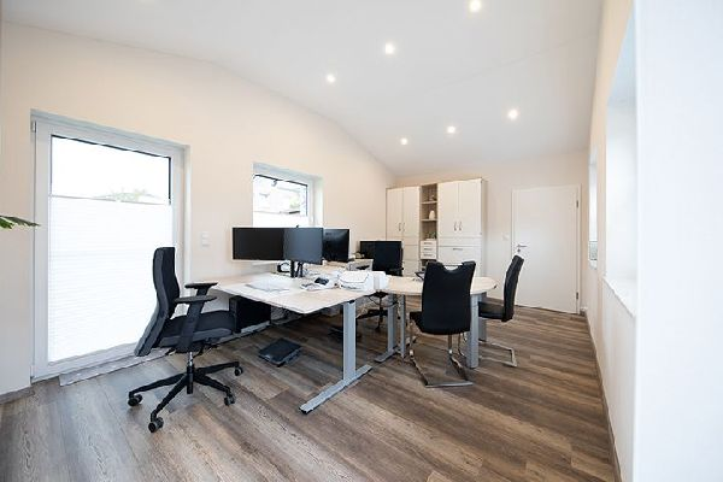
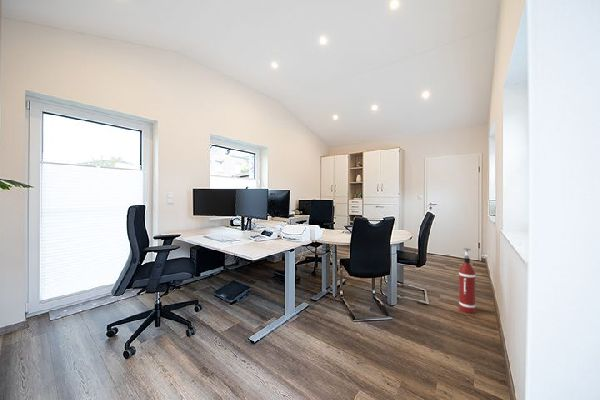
+ fire extinguisher (466, 280)
